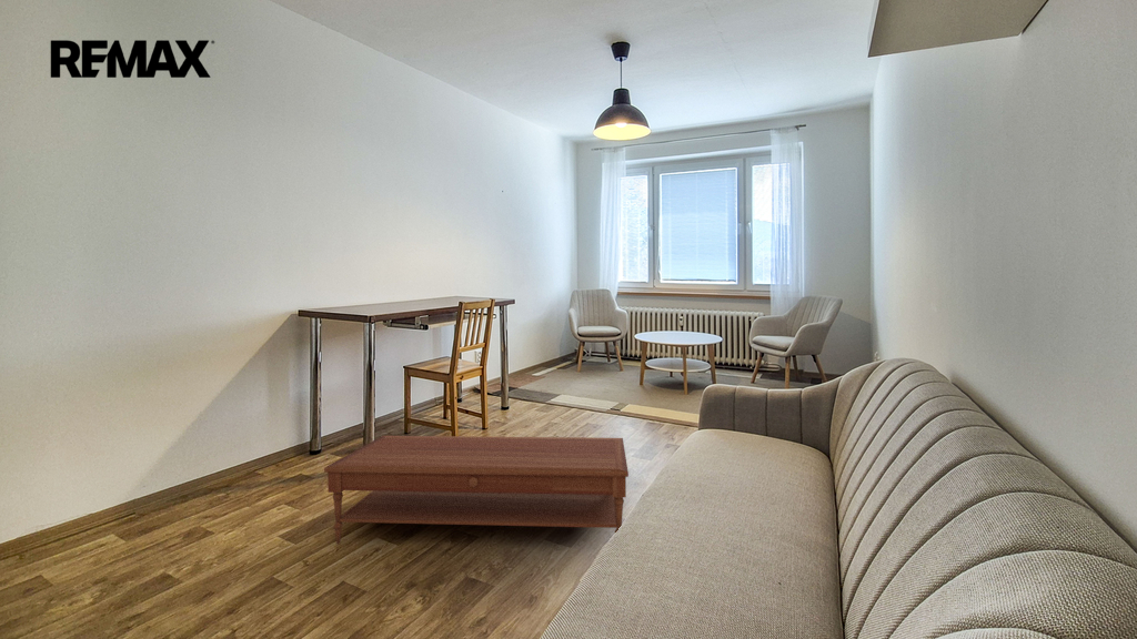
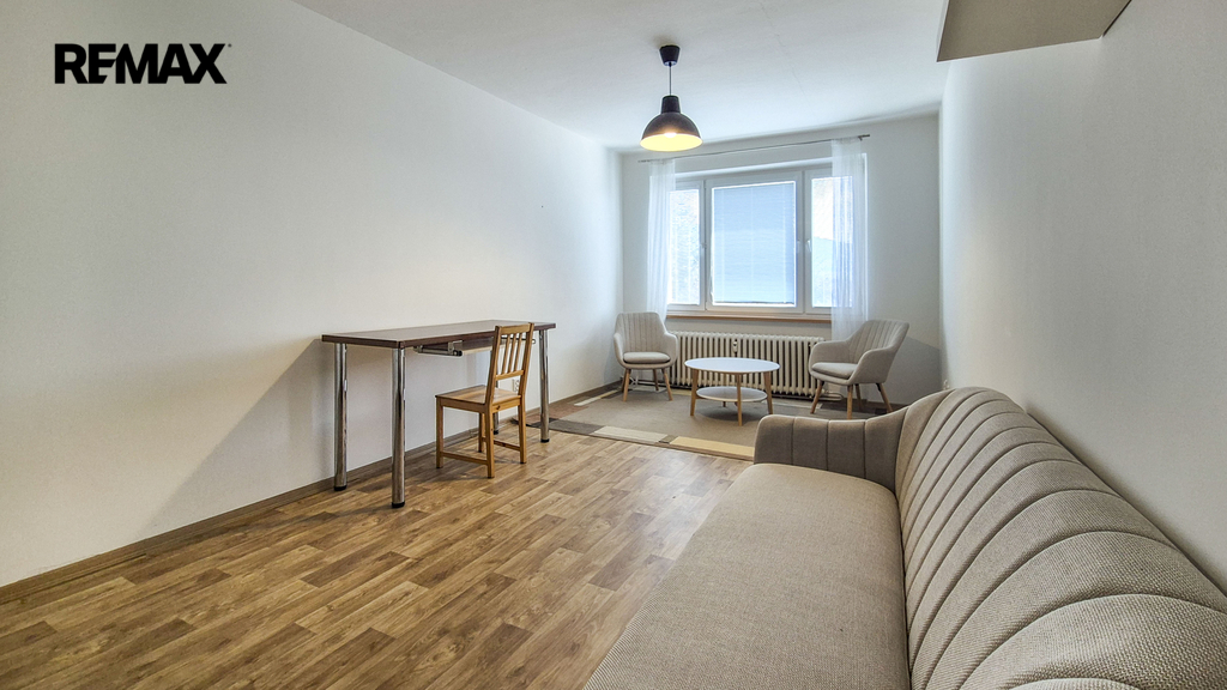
- coffee table (489, 487)
